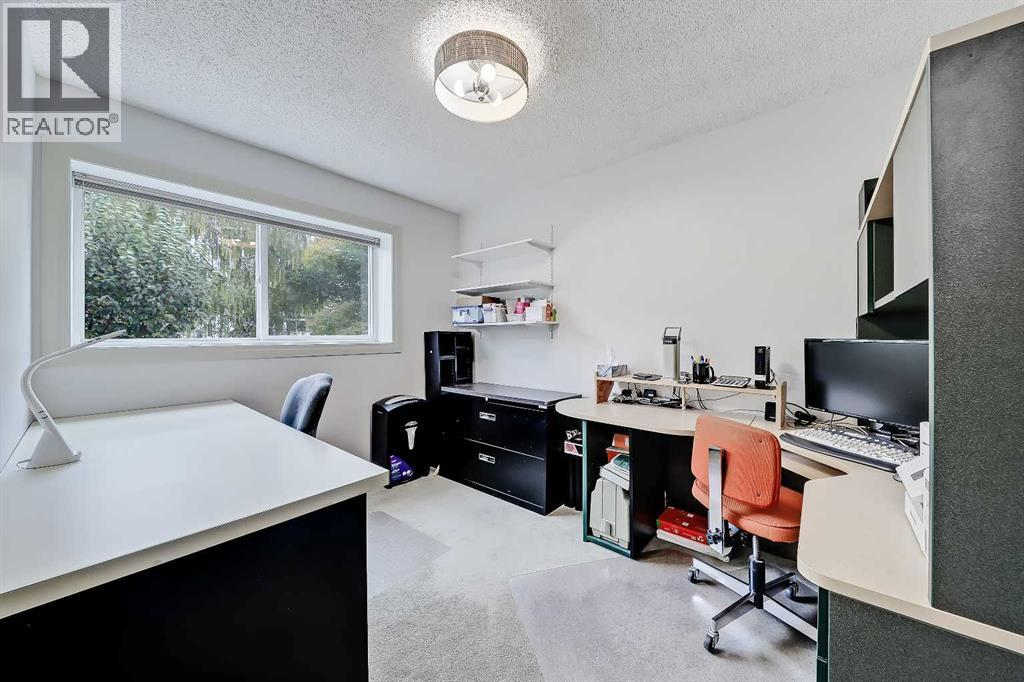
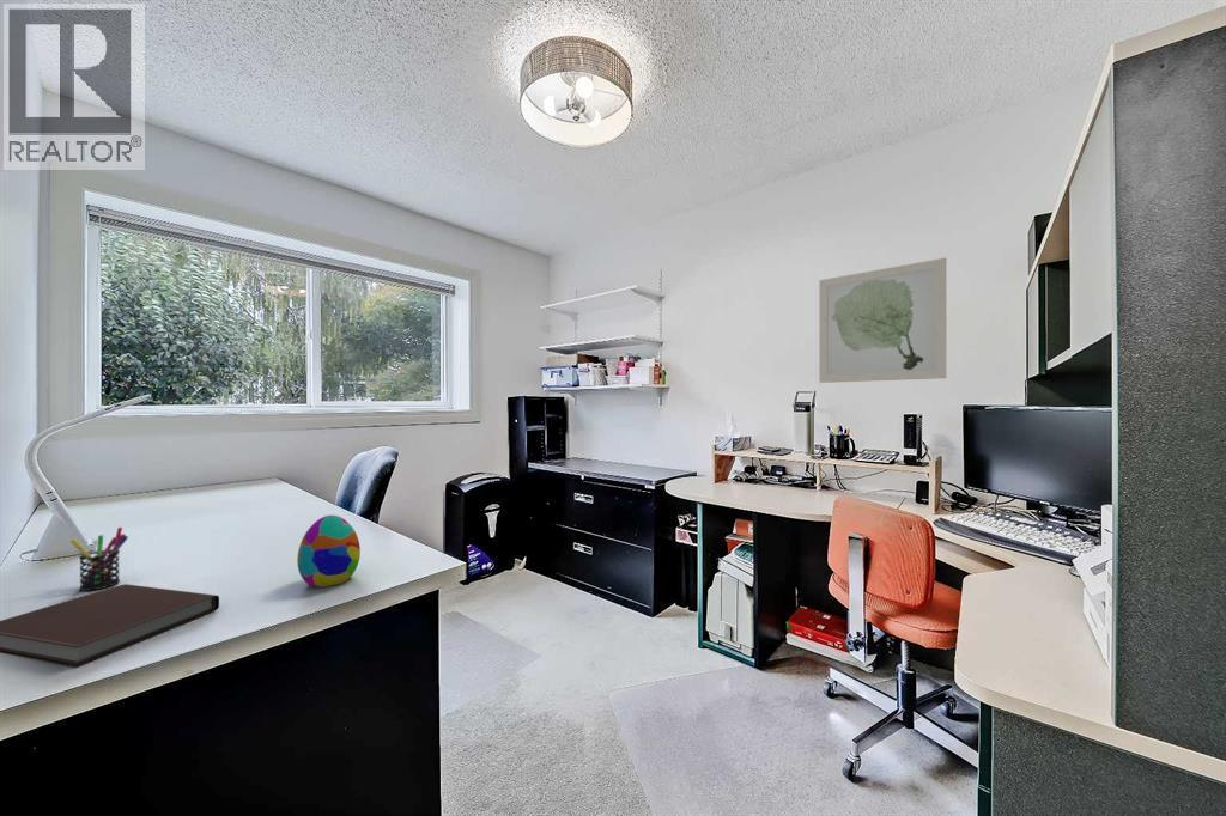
+ notebook (105, 617)
+ decorative egg (329, 547)
+ wall art (878, 325)
+ pen holder (102, 556)
